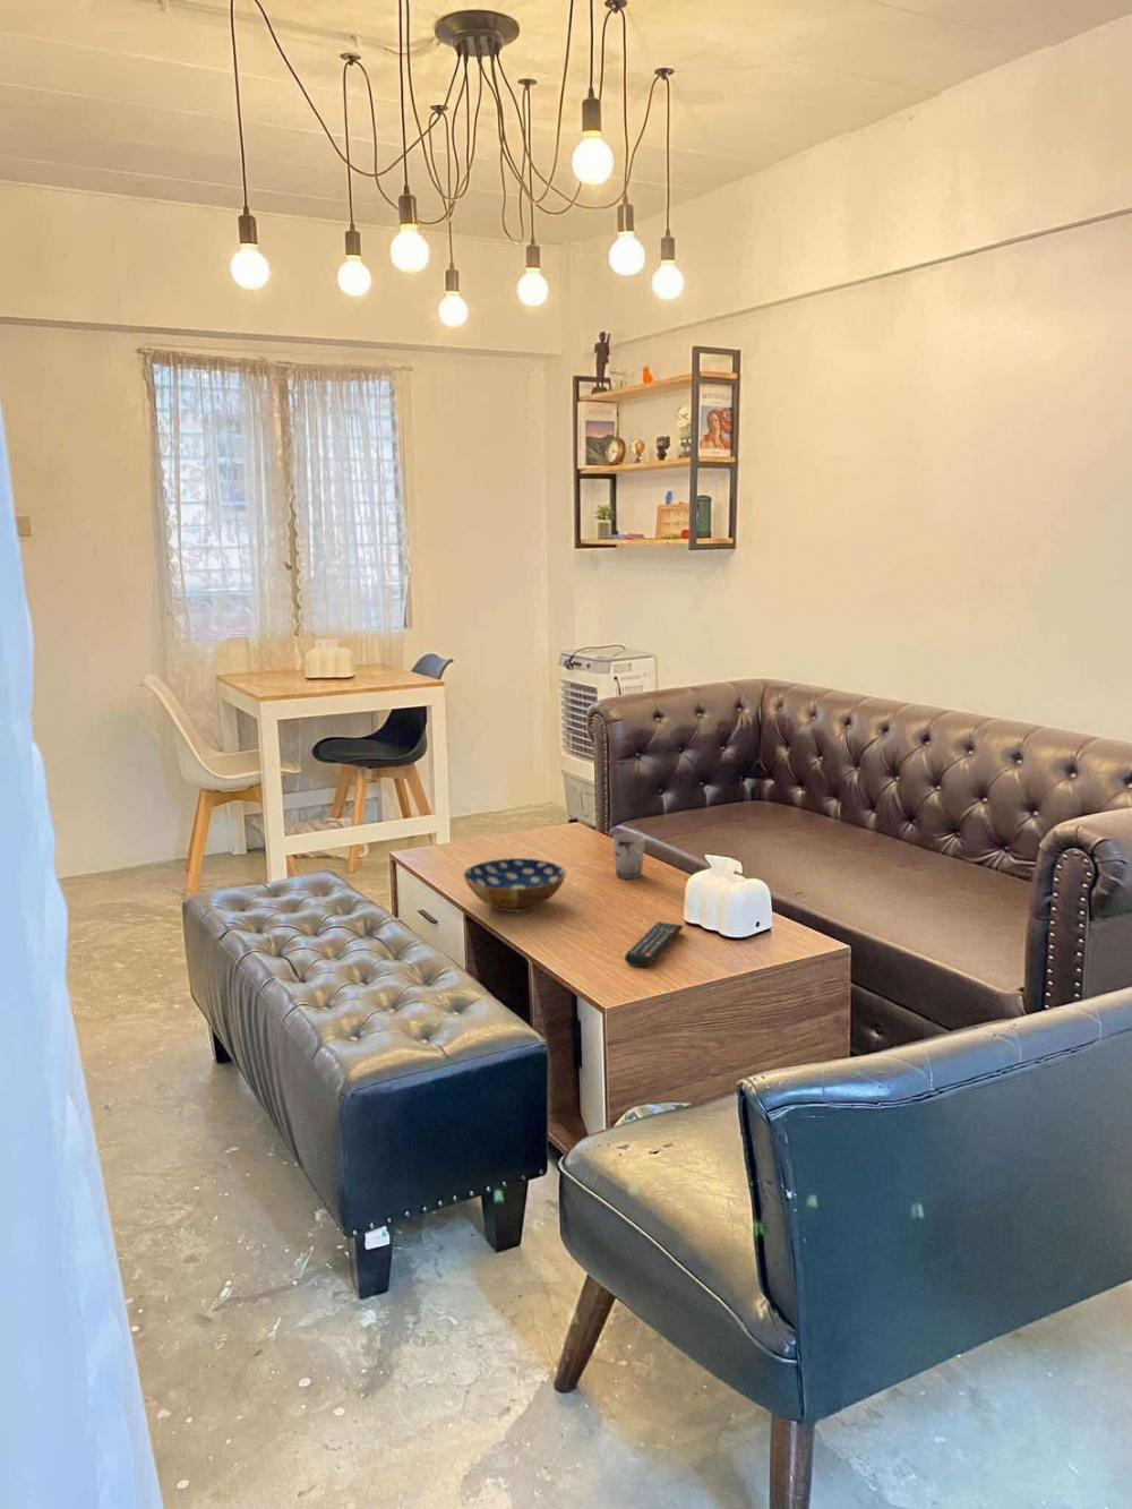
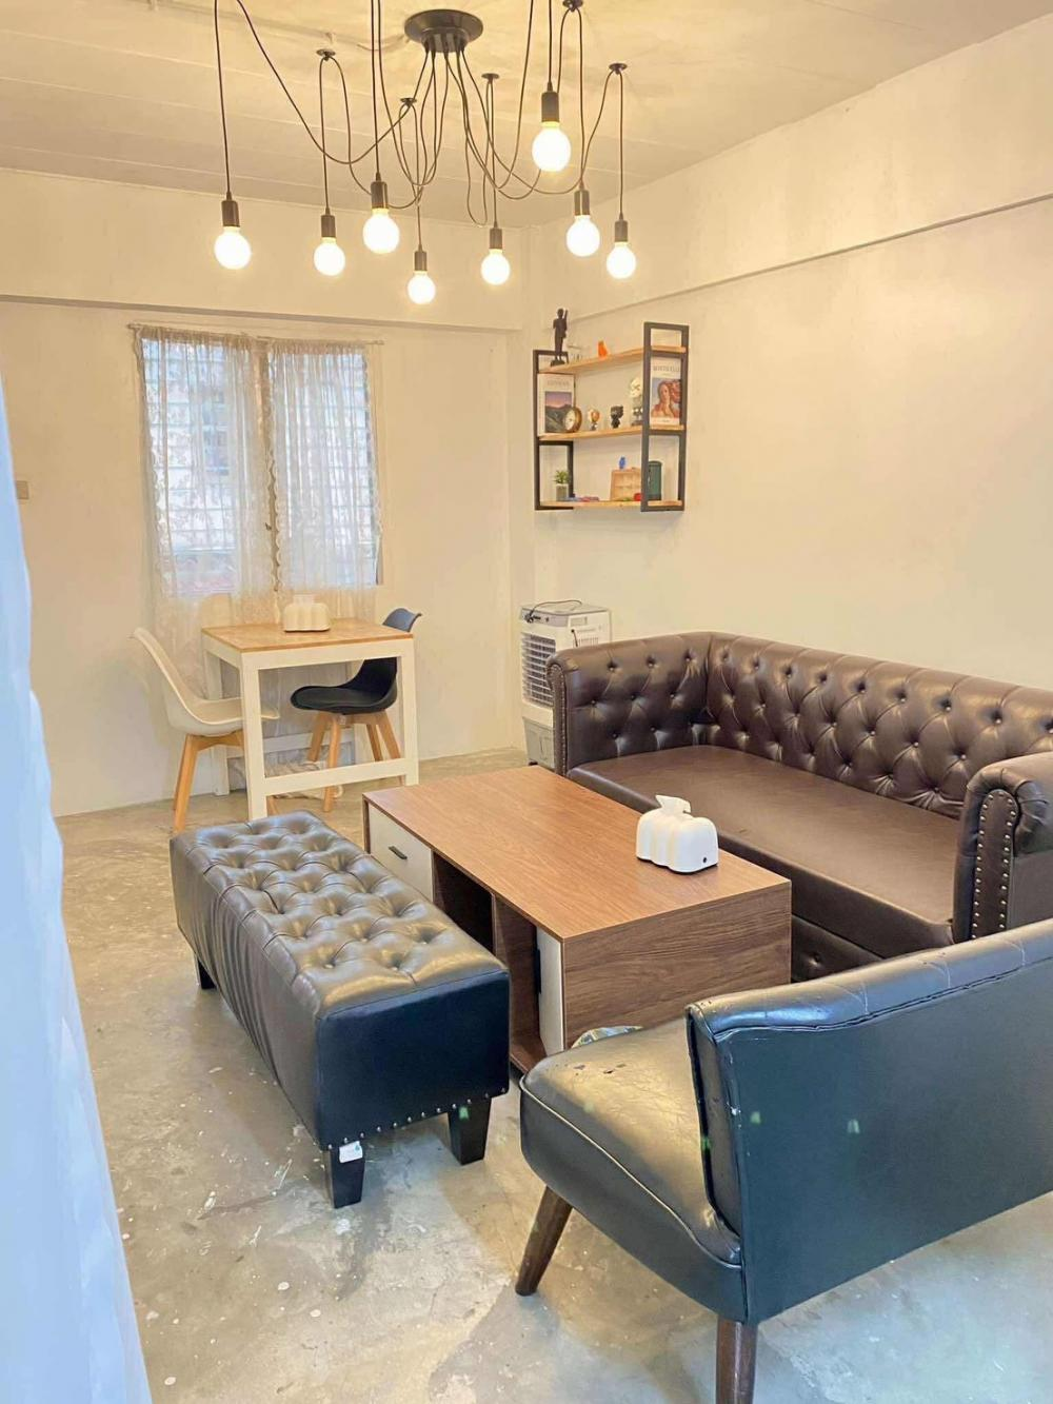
- remote control (654, 943)
- cup (630, 857)
- bowl (515, 888)
